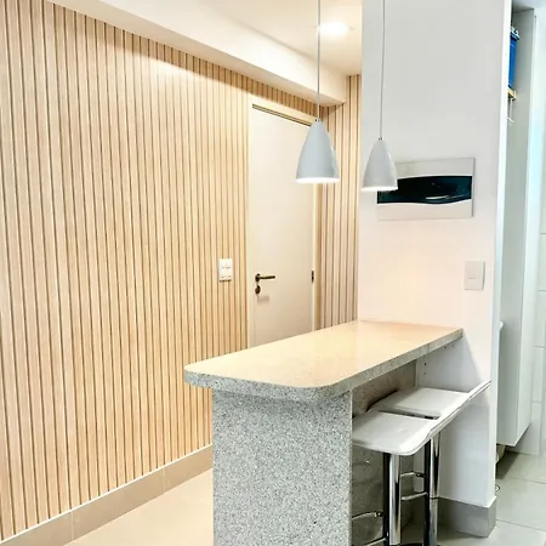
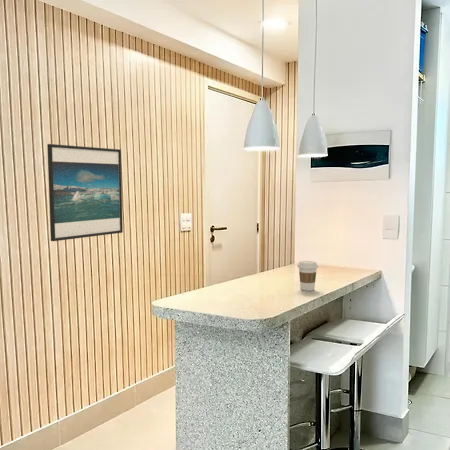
+ coffee cup (307, 275)
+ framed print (88, 192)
